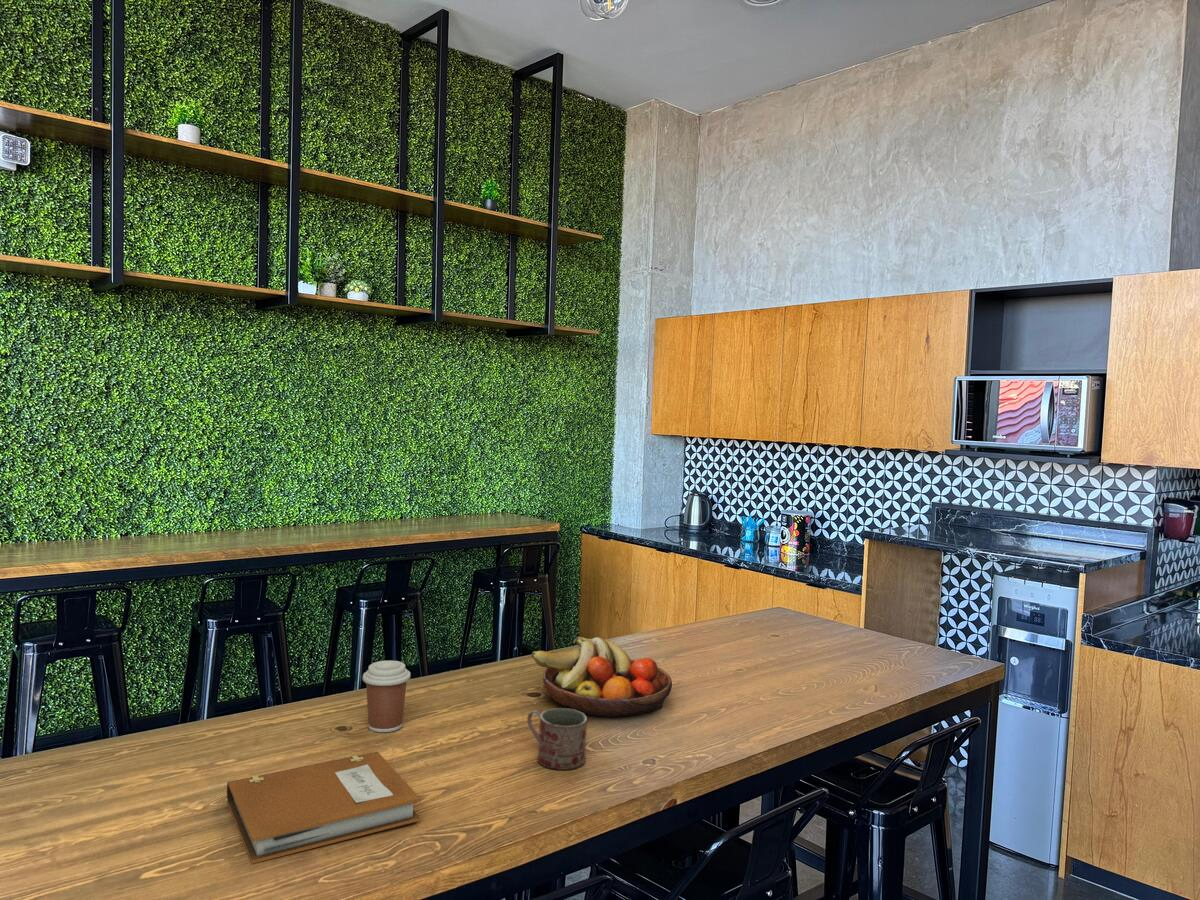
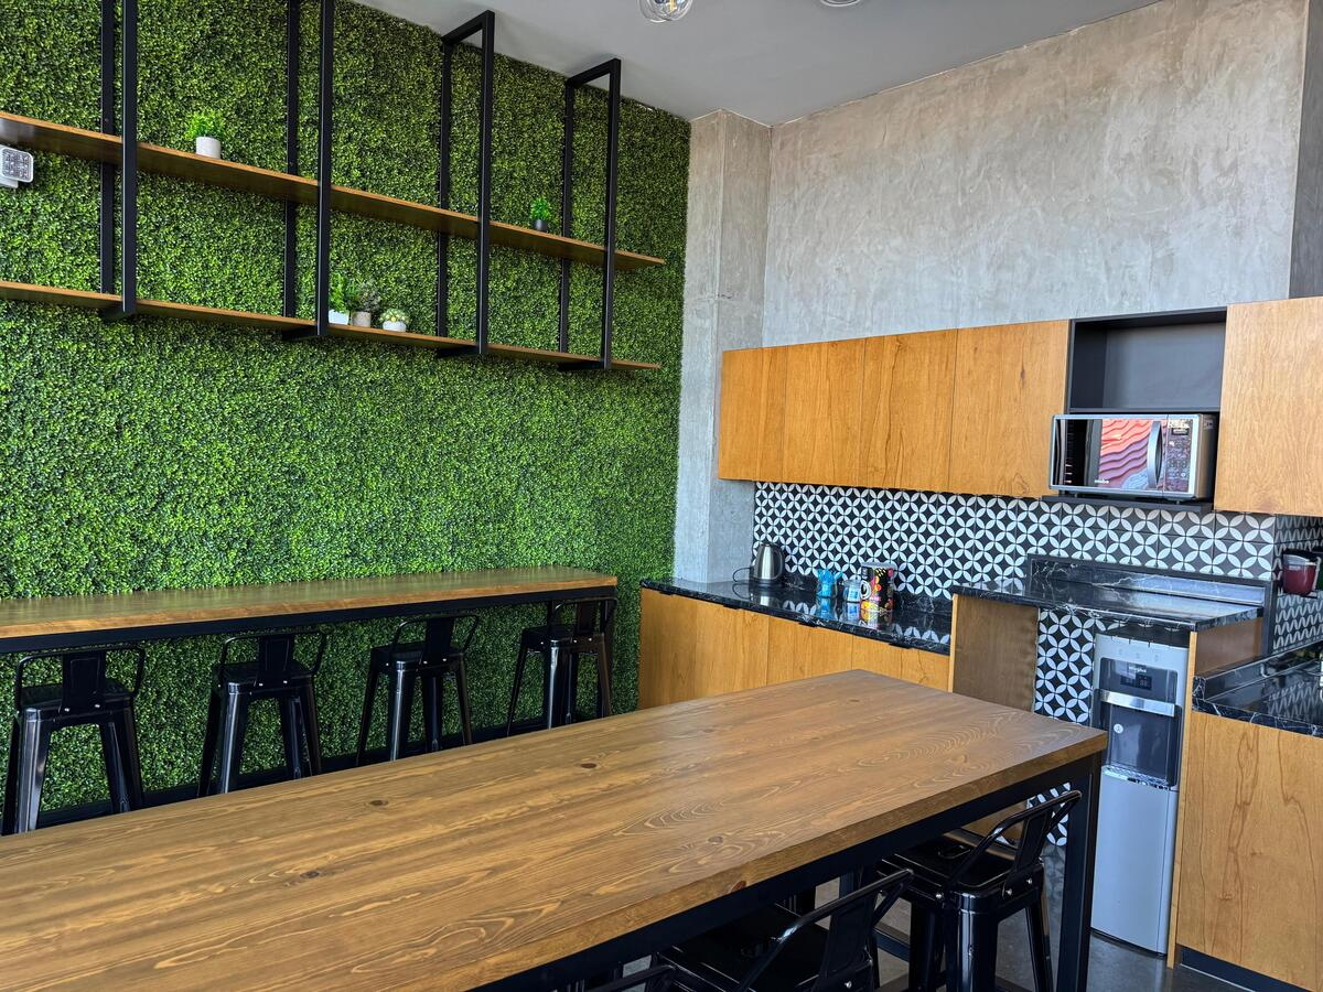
- mug (557, 735)
- notebook (325, 798)
- fruit bowl (606, 671)
- coffee cup (386, 695)
